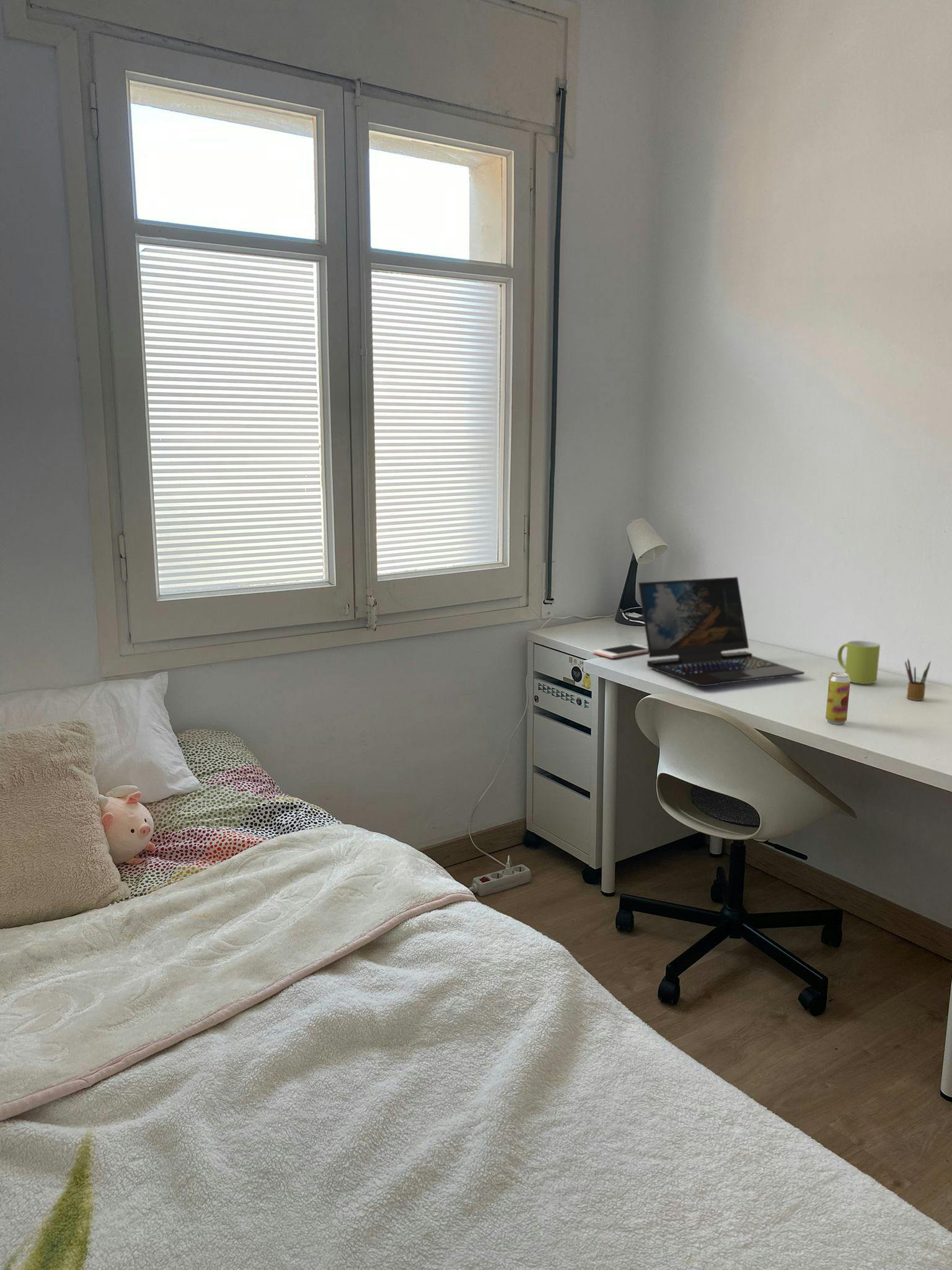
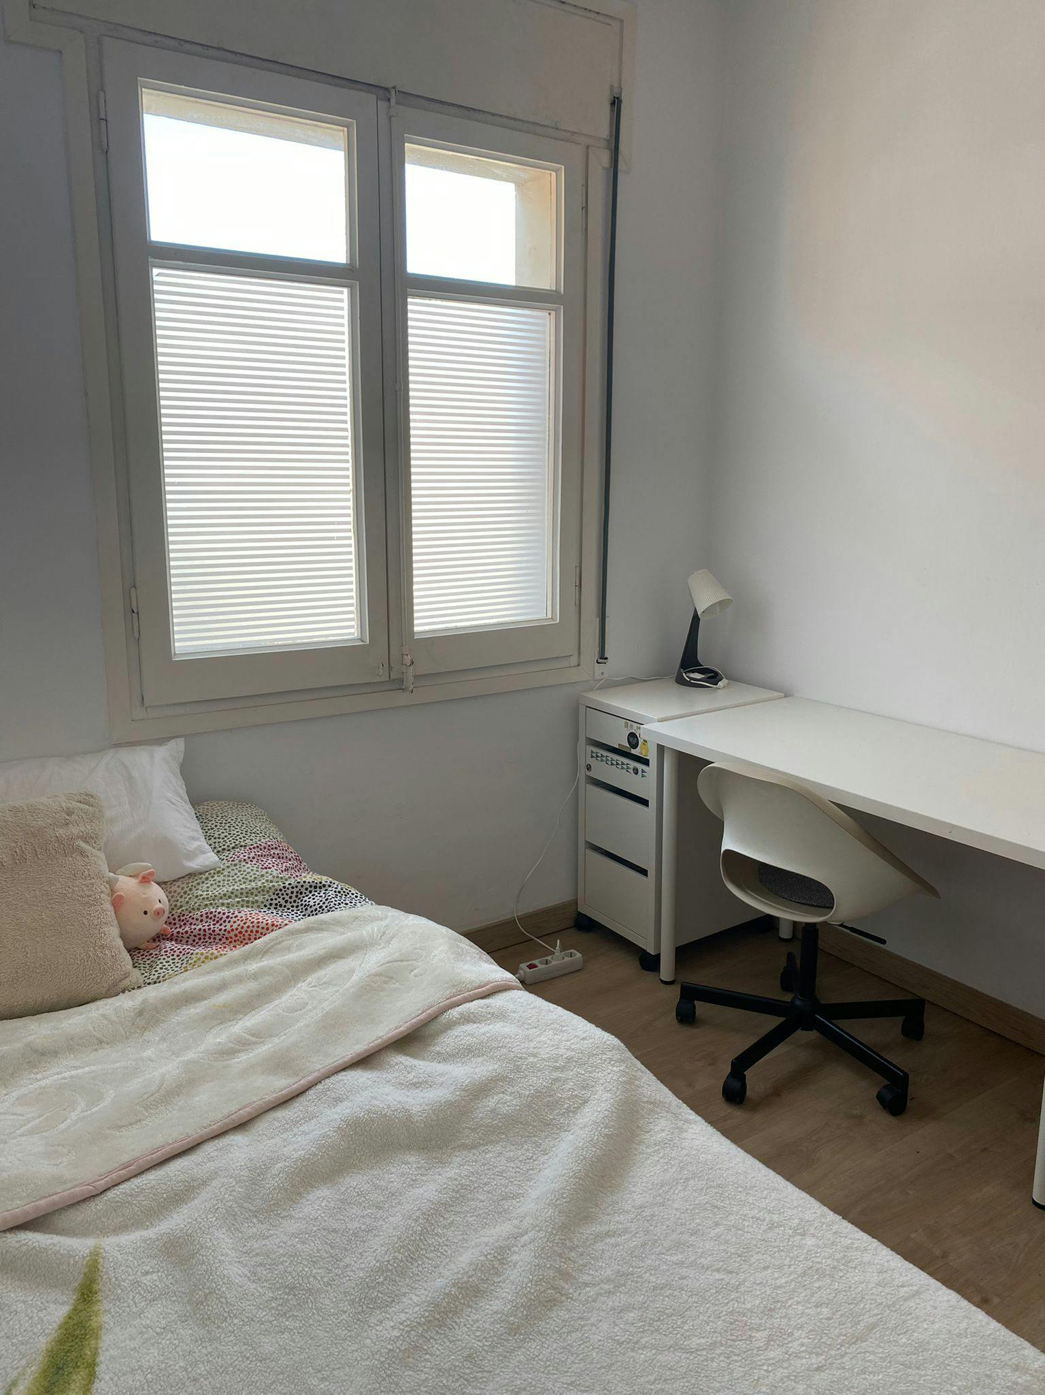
- laptop (719, 629)
- mug (856, 660)
- beverage can (838, 697)
- pencil box (915, 679)
- cell phone (624, 651)
